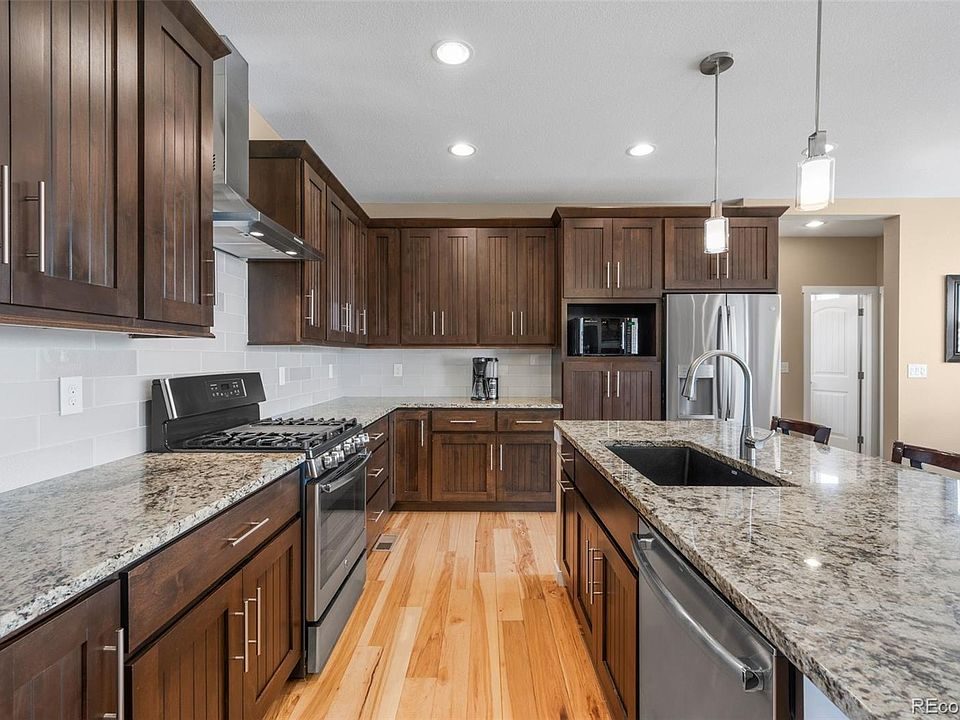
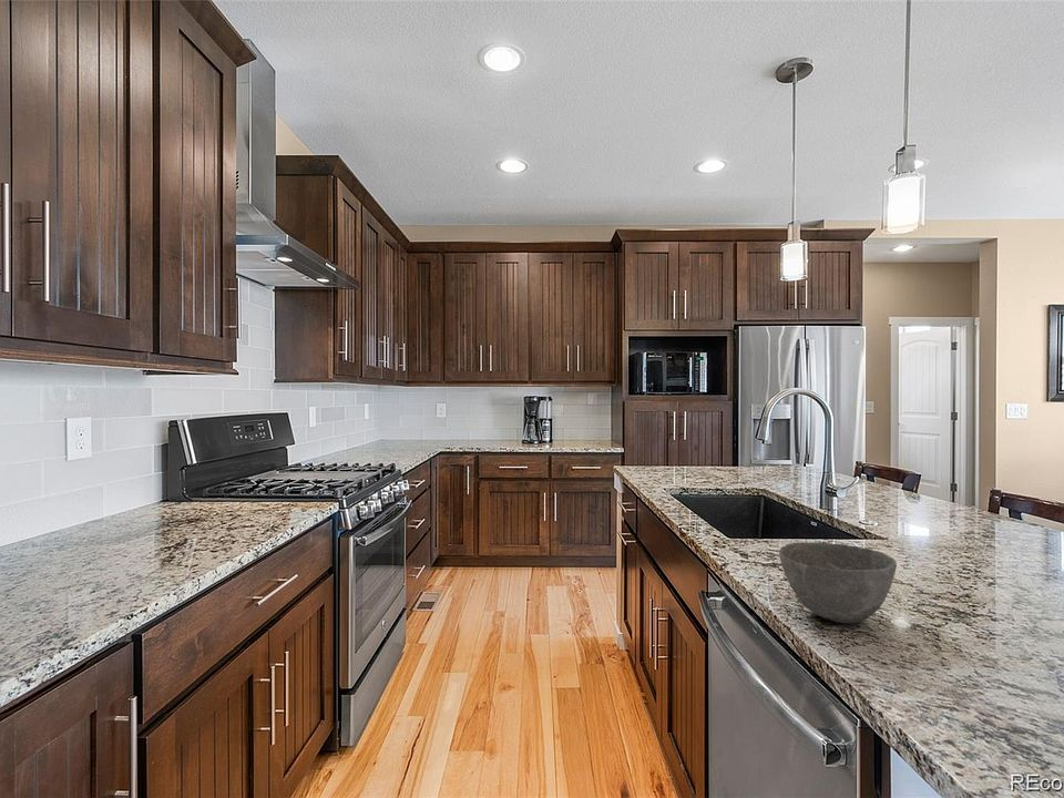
+ bowl (835, 585)
